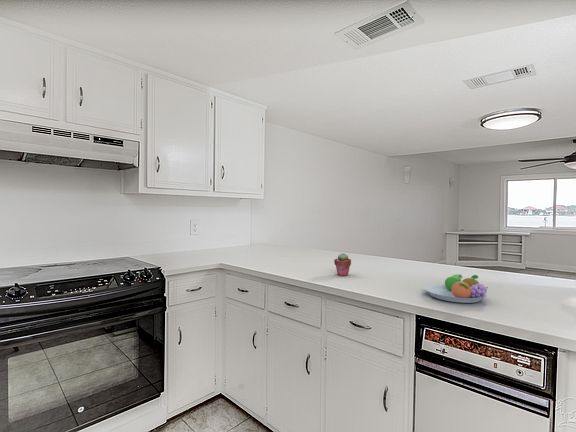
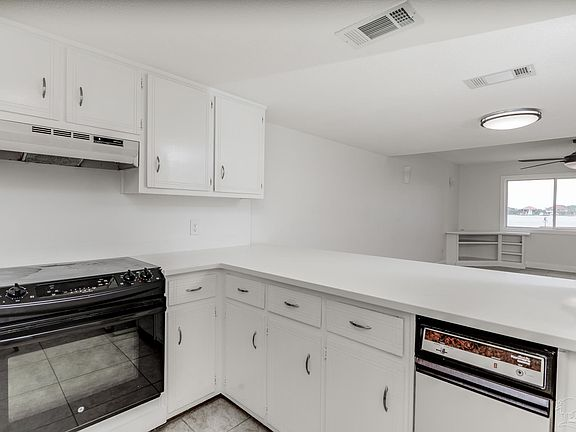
- fruit bowl (455, 285)
- potted succulent (342, 264)
